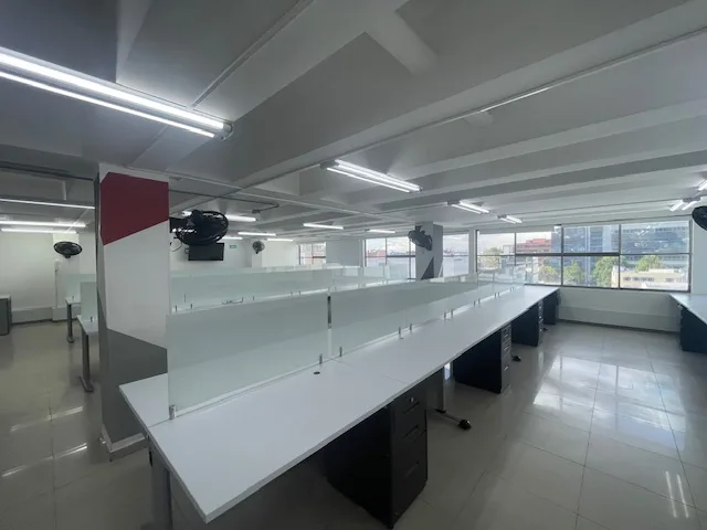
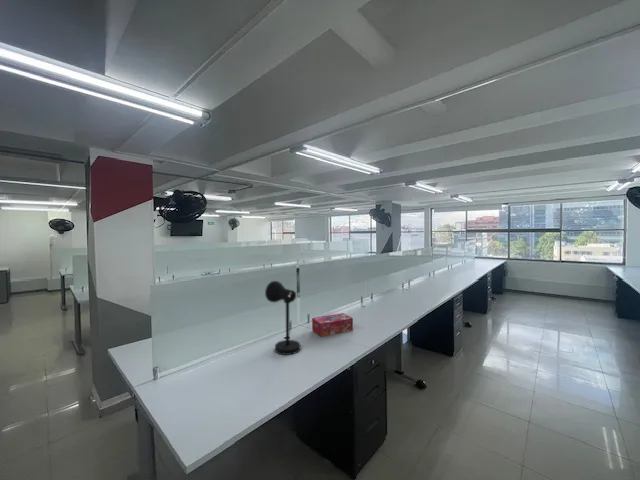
+ desk lamp (286, 314)
+ tissue box (332, 324)
